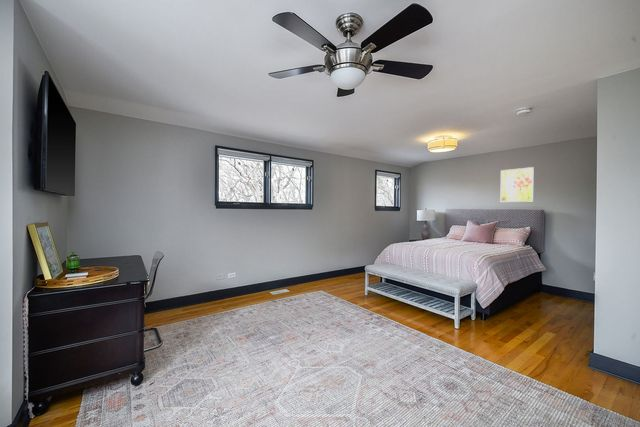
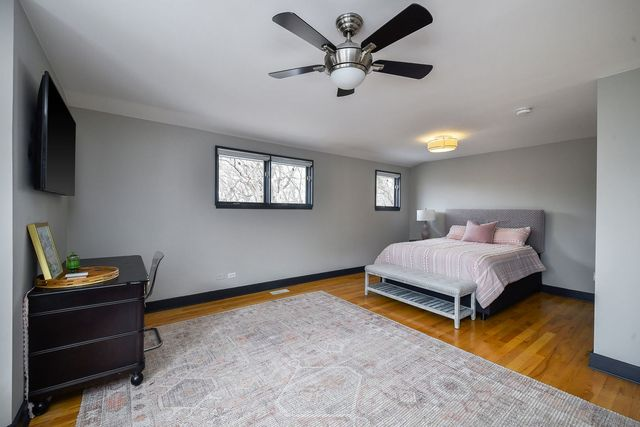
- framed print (516, 185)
